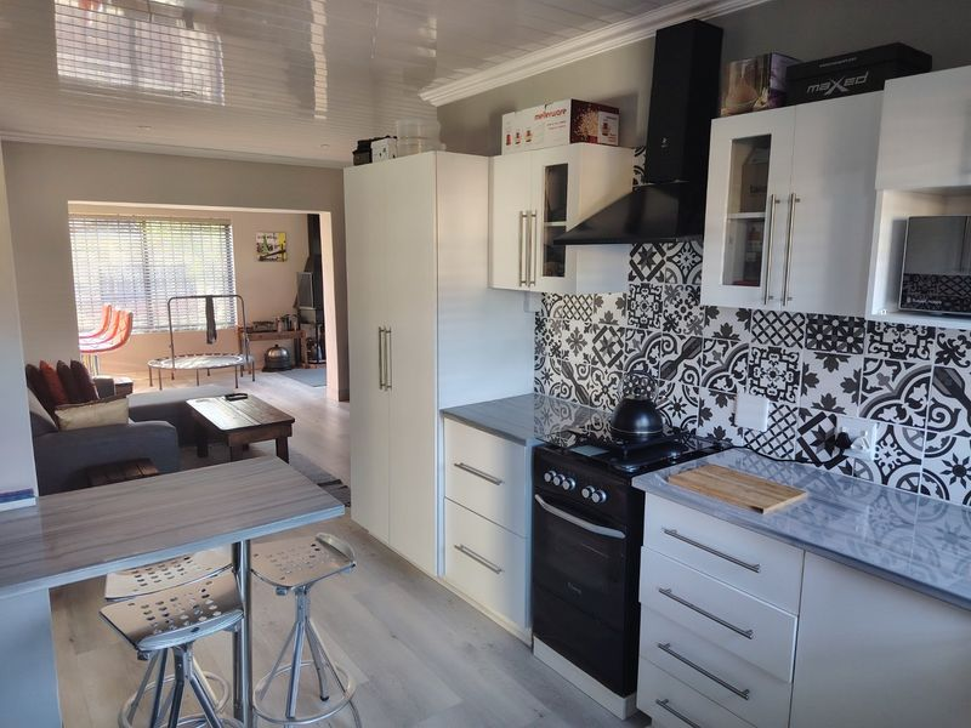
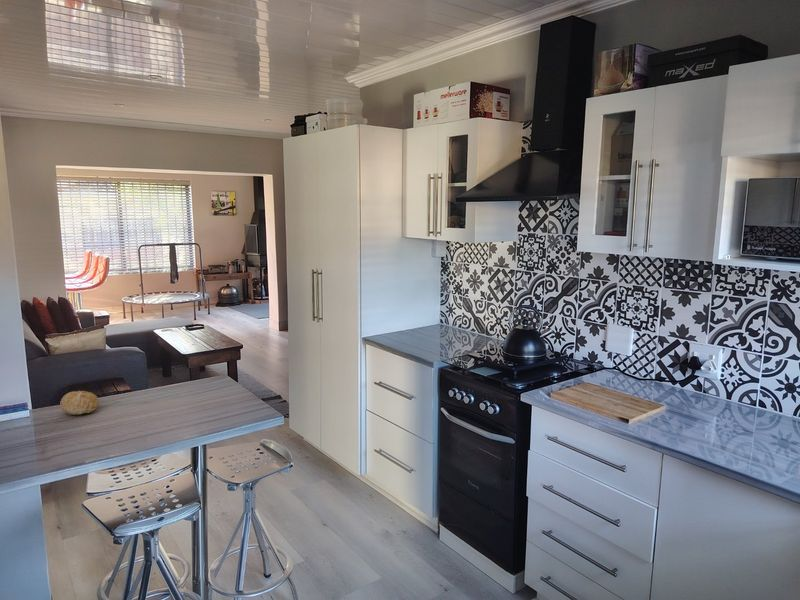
+ fruit (79, 401)
